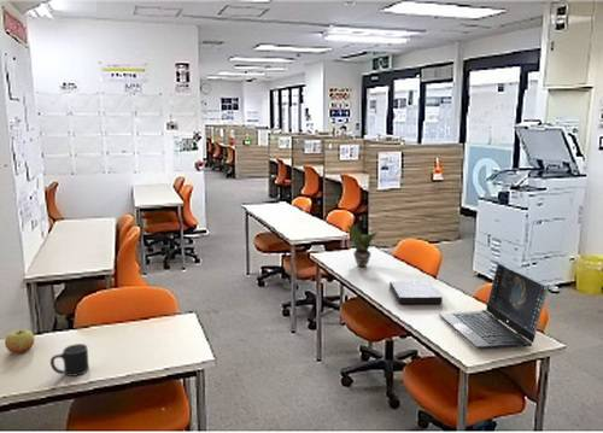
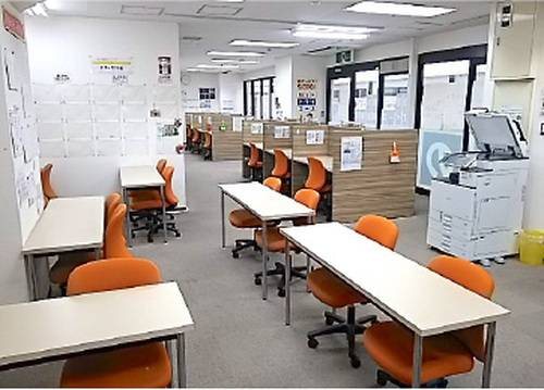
- laptop computer (488, 303)
- mug (69, 361)
- apple (19, 340)
- potted plant (361, 246)
- book (414, 292)
